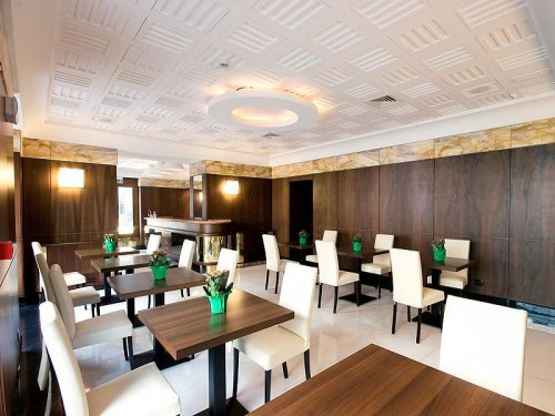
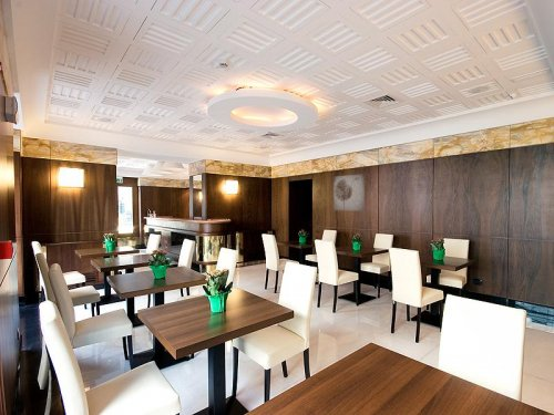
+ wall art (348, 193)
